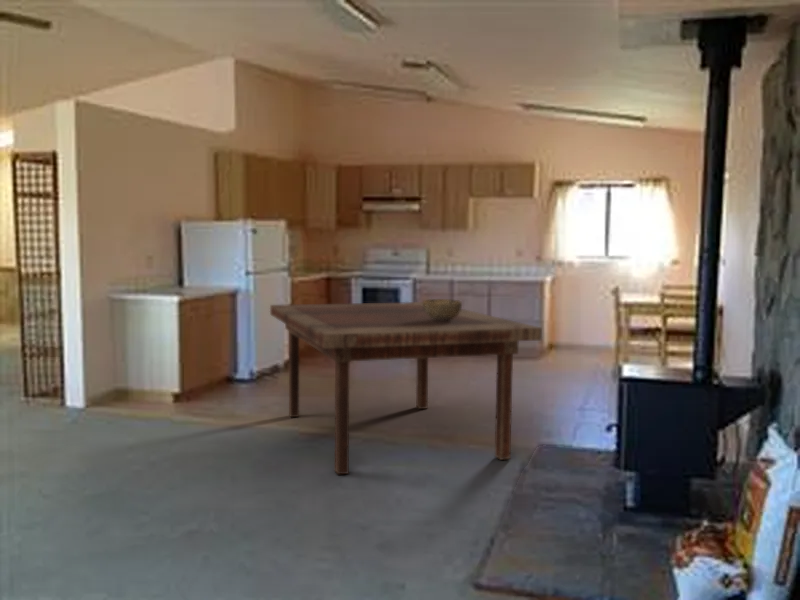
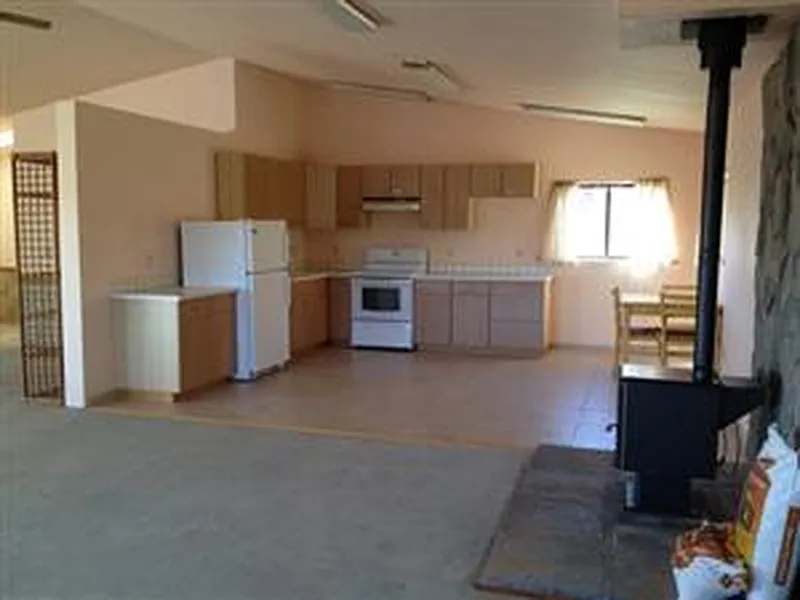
- decorative bowl (442, 310)
- dining table (388, 359)
